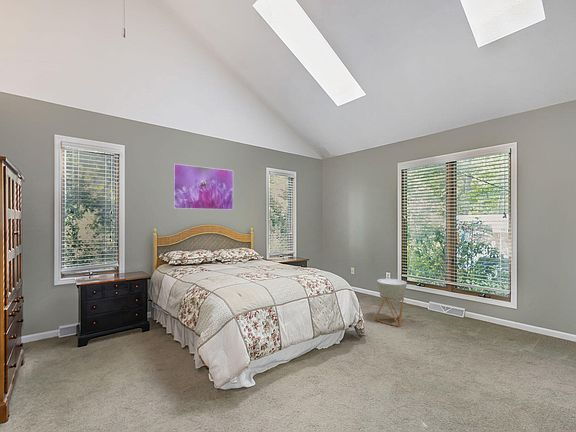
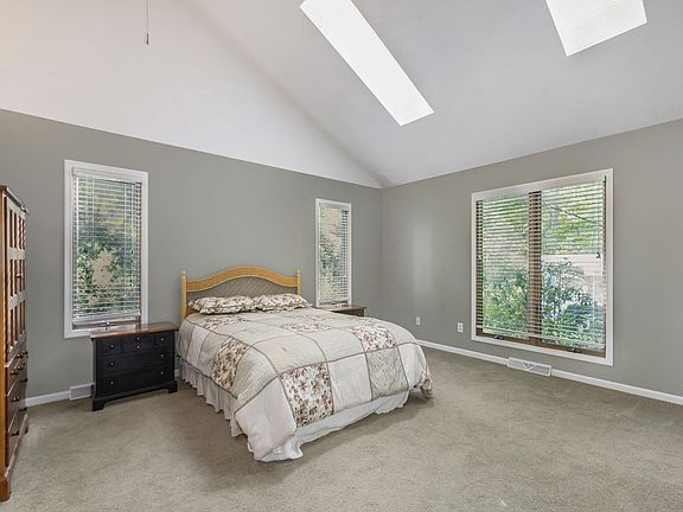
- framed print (205, 188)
- planter (391, 301)
